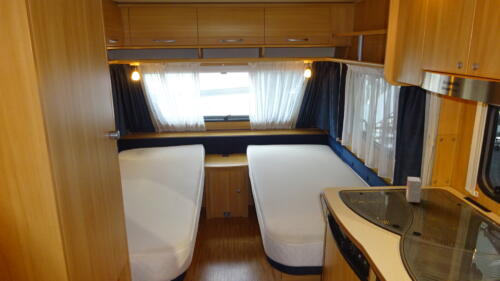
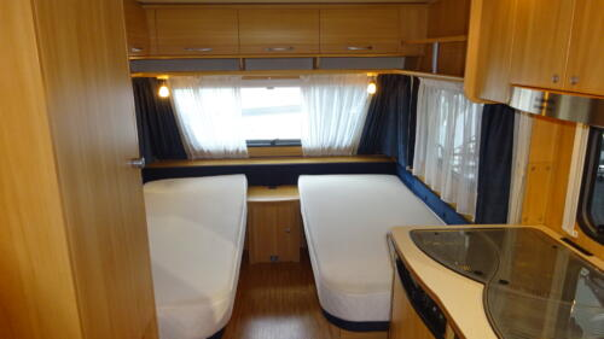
- small box (413, 189)
